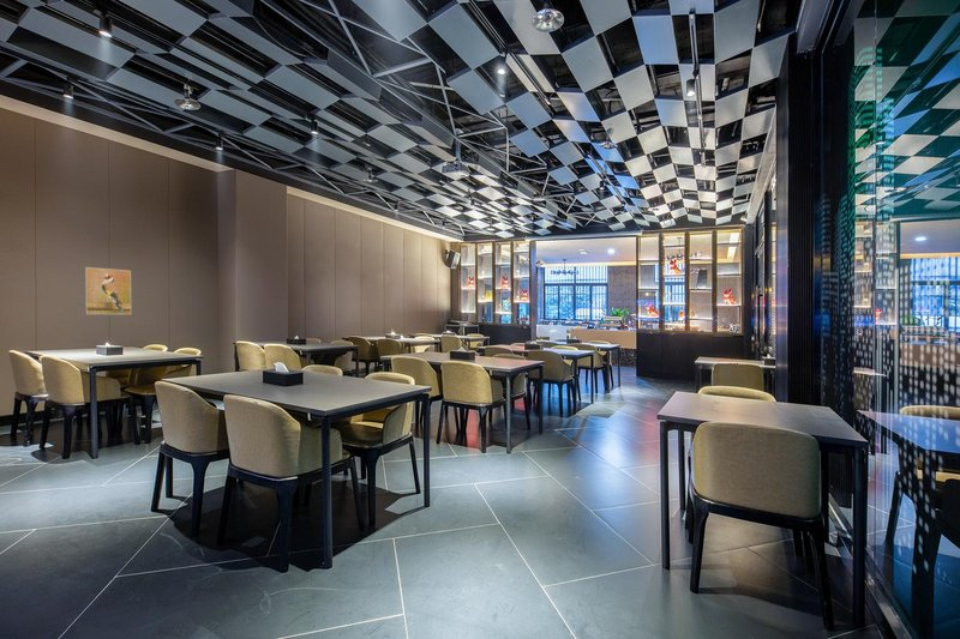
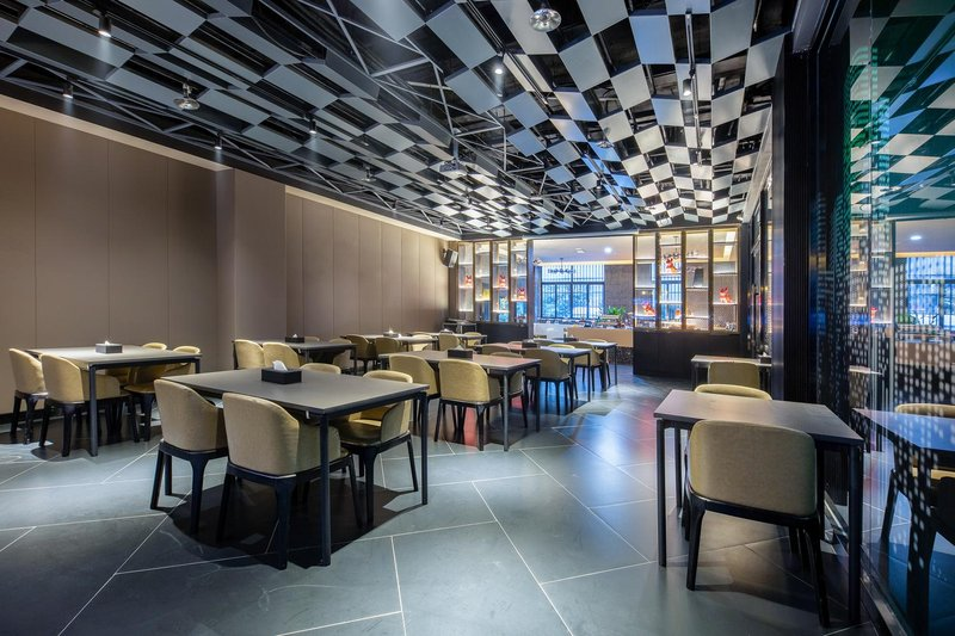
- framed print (108, 291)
